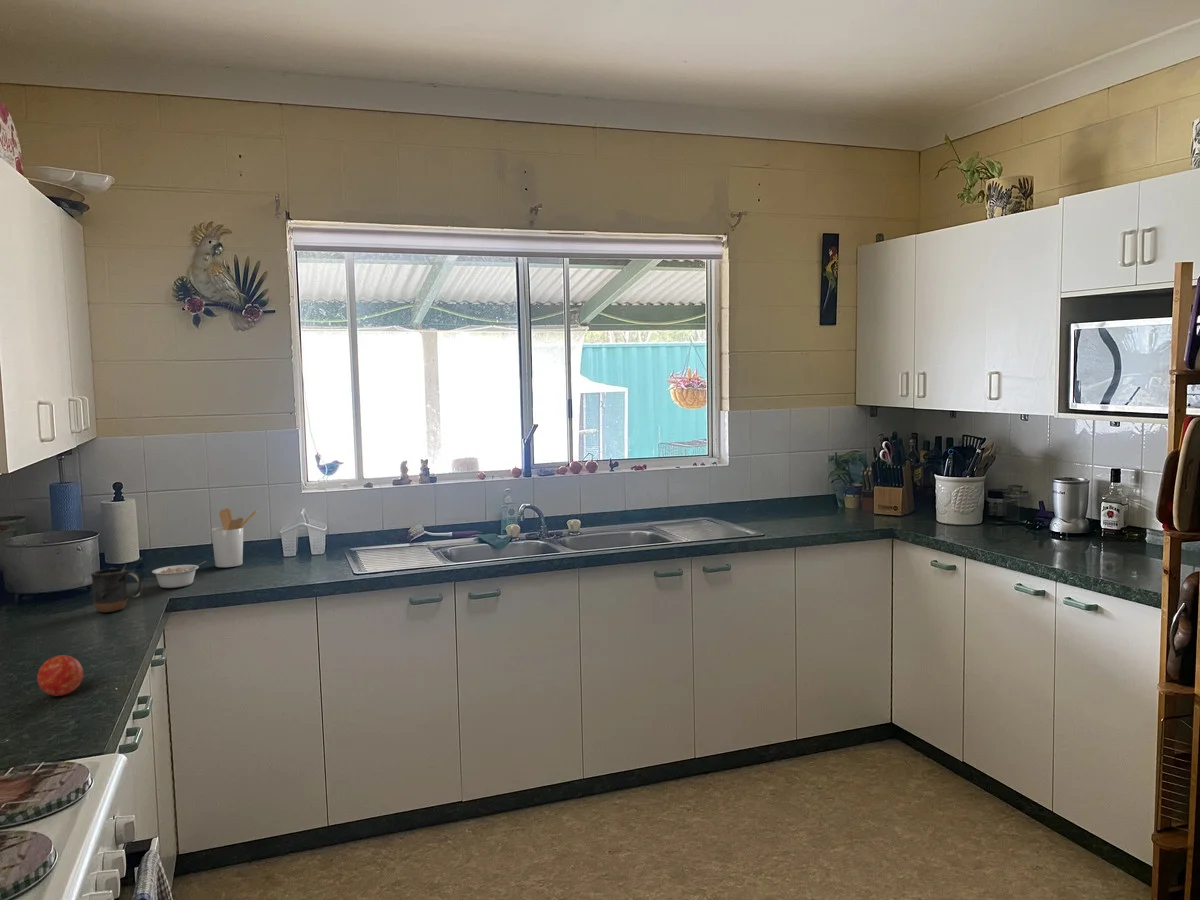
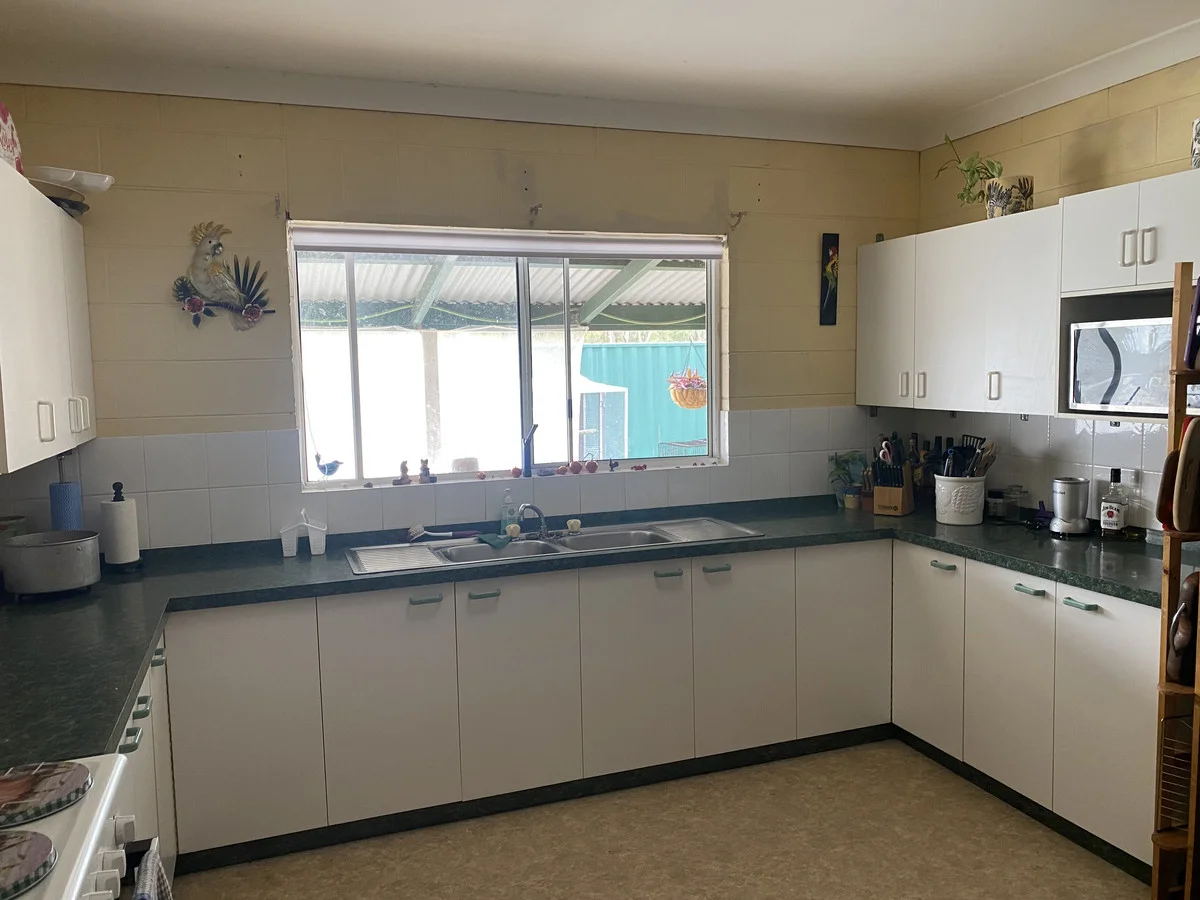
- apple (60, 675)
- mug (116, 587)
- utensil holder (236, 536)
- legume (177, 574)
